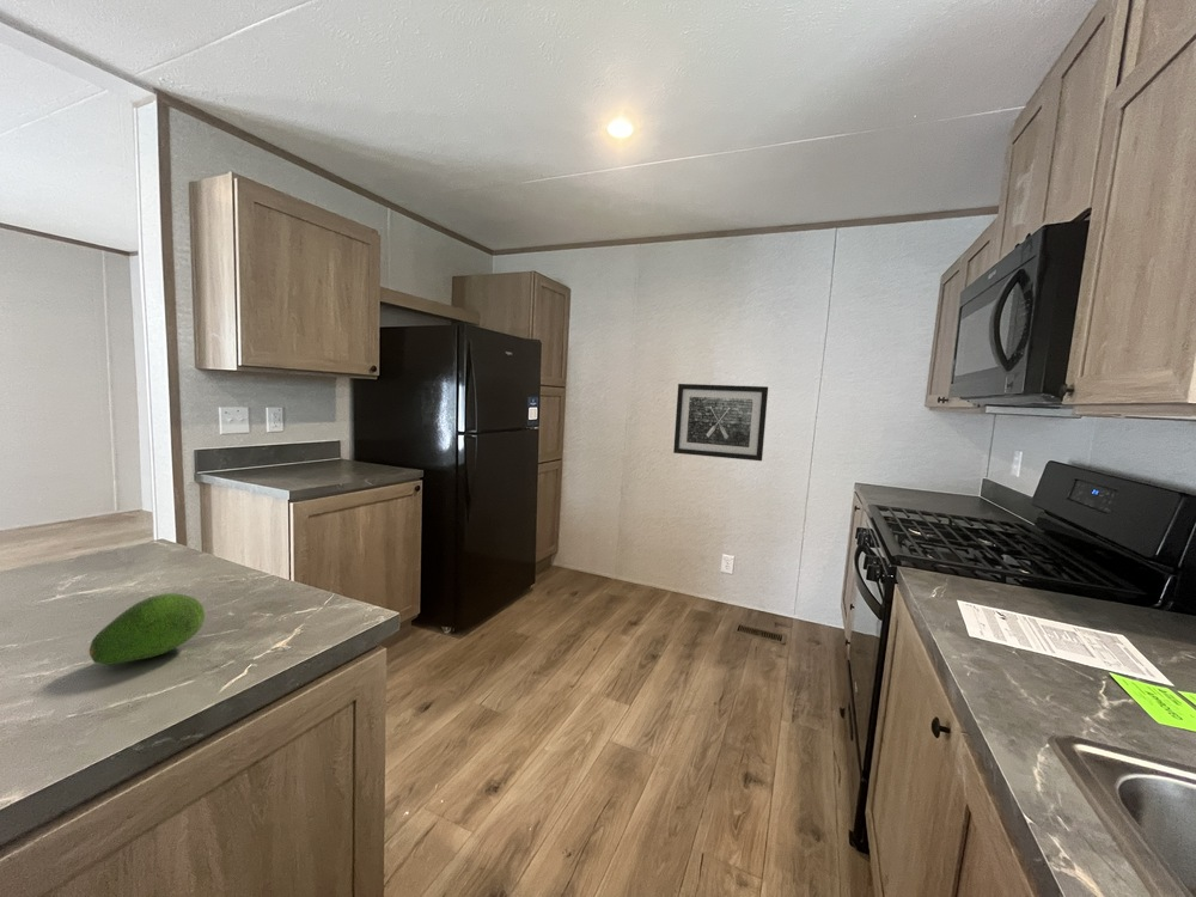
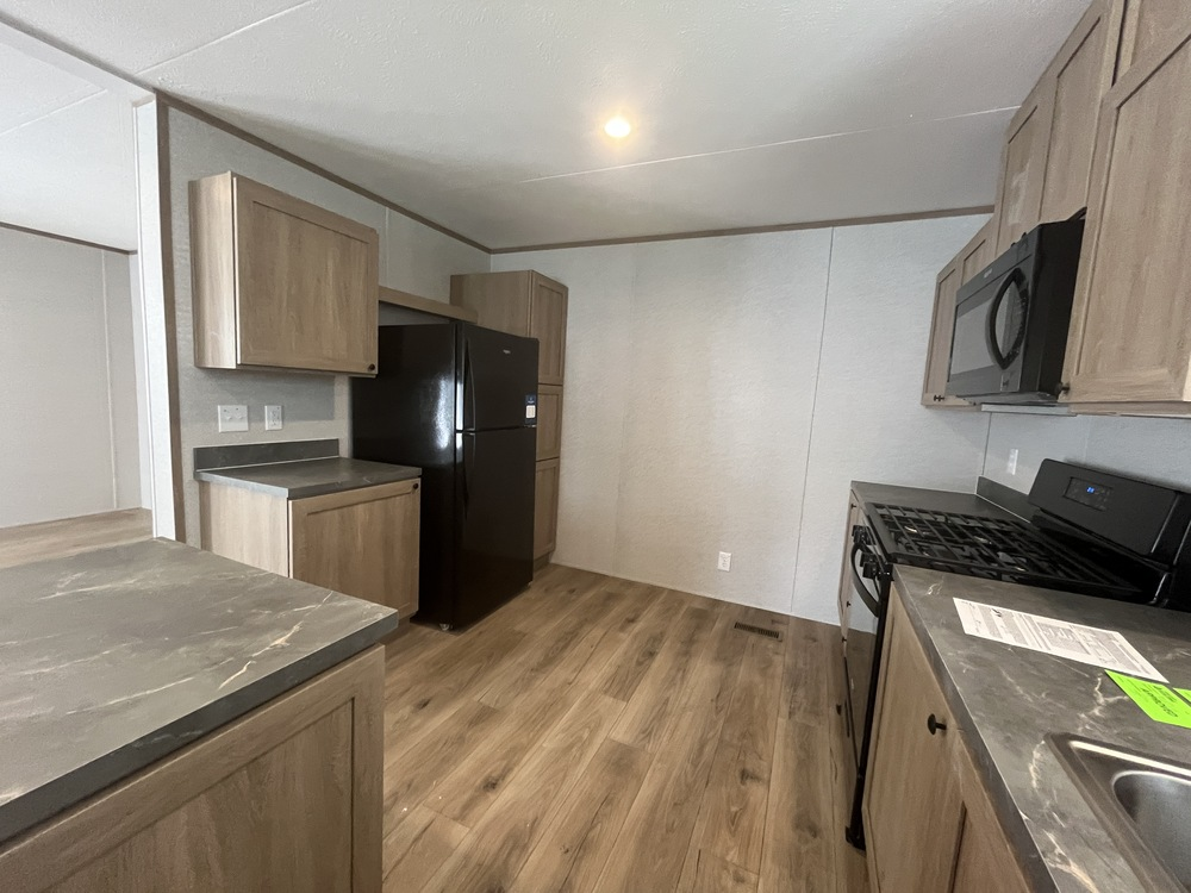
- wall art (719, 421)
- fruit (150, 626)
